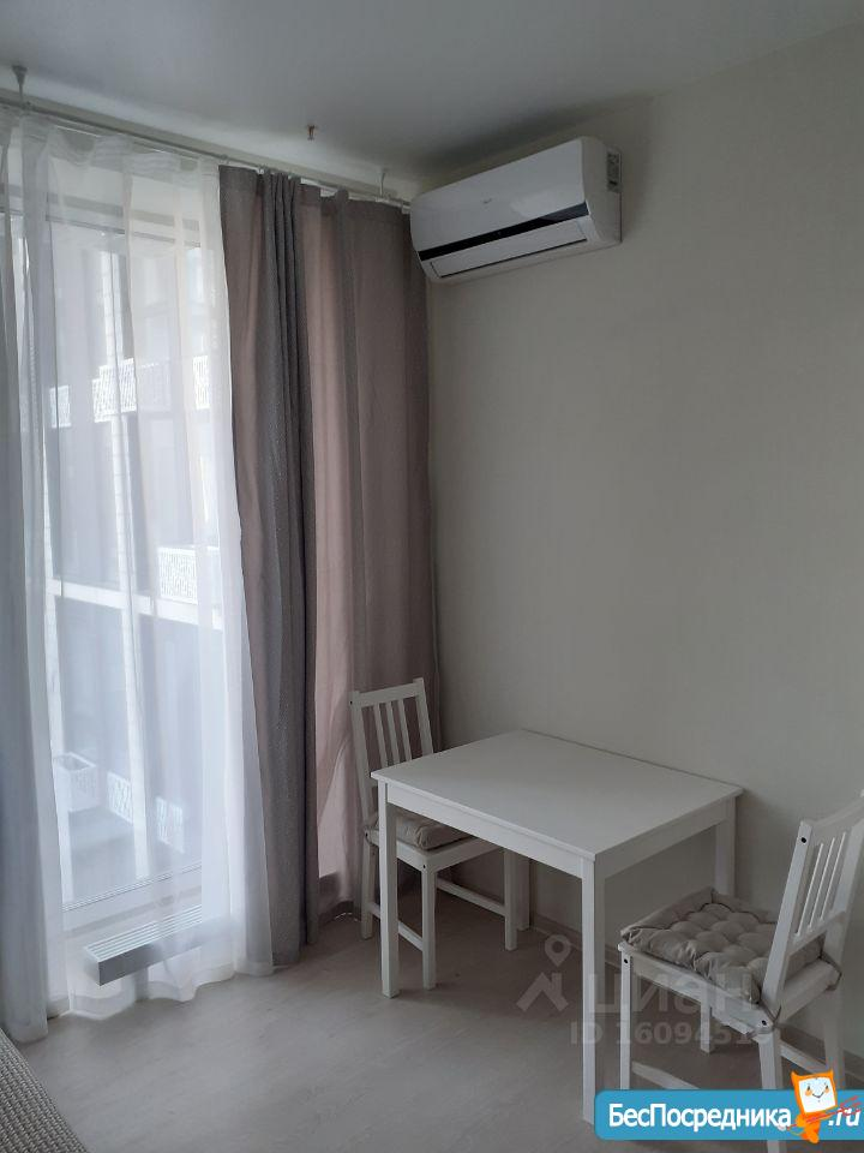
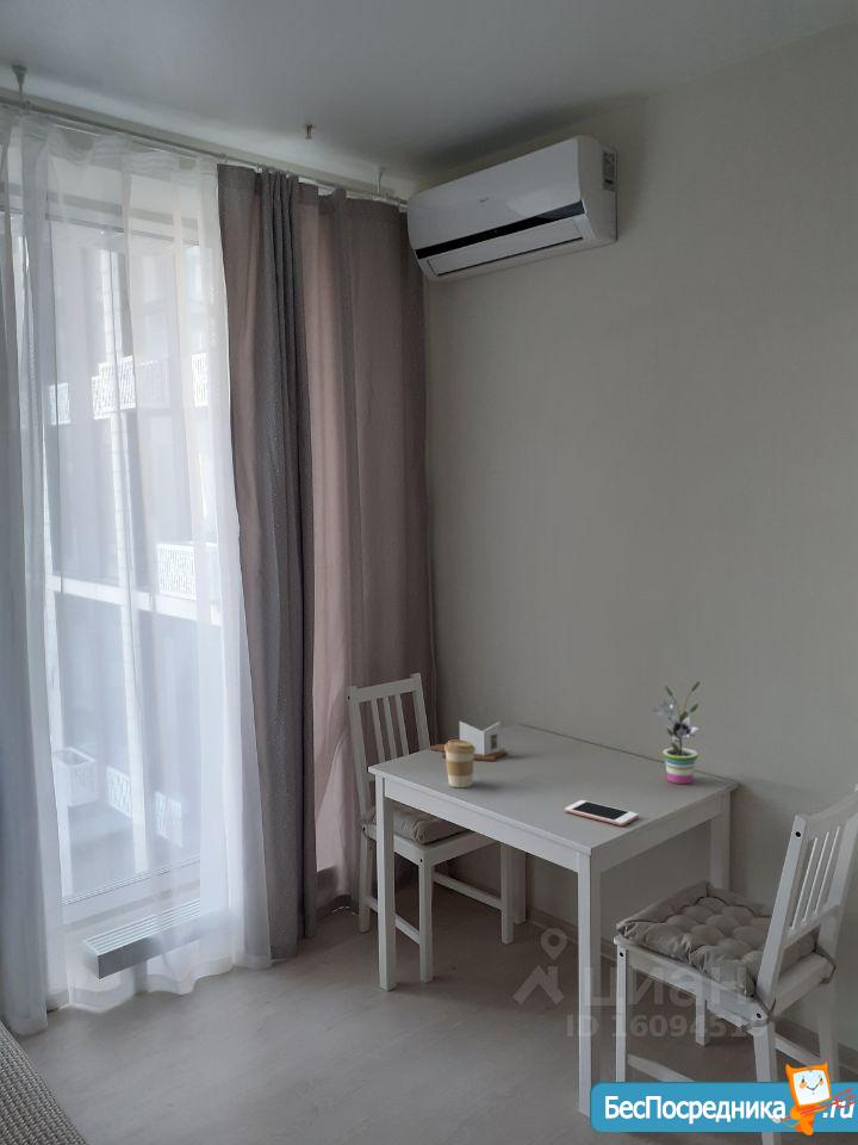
+ coffee cup (460, 762)
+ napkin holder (470, 735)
+ potted plant (673, 731)
+ cell phone (601, 812)
